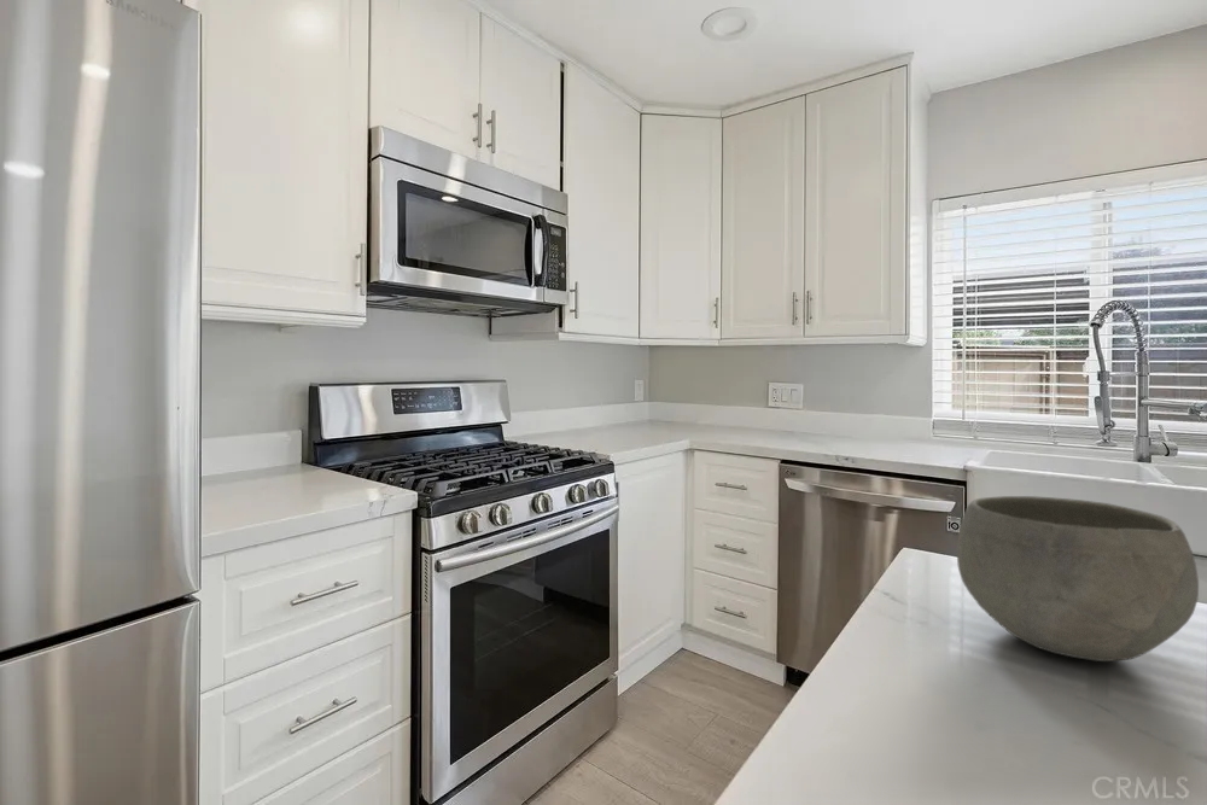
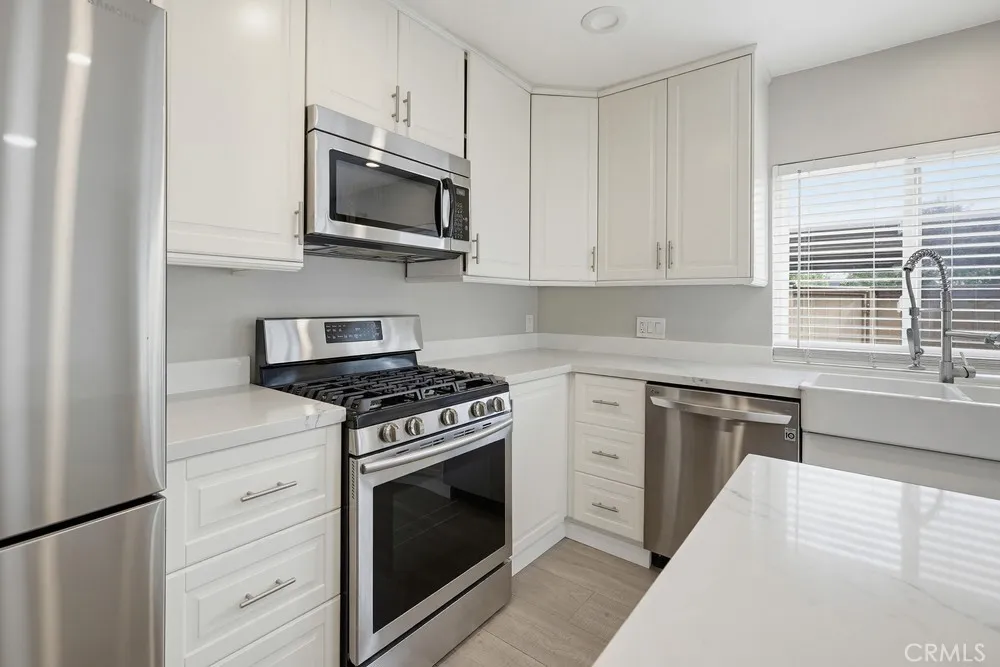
- bowl (1065, 578)
